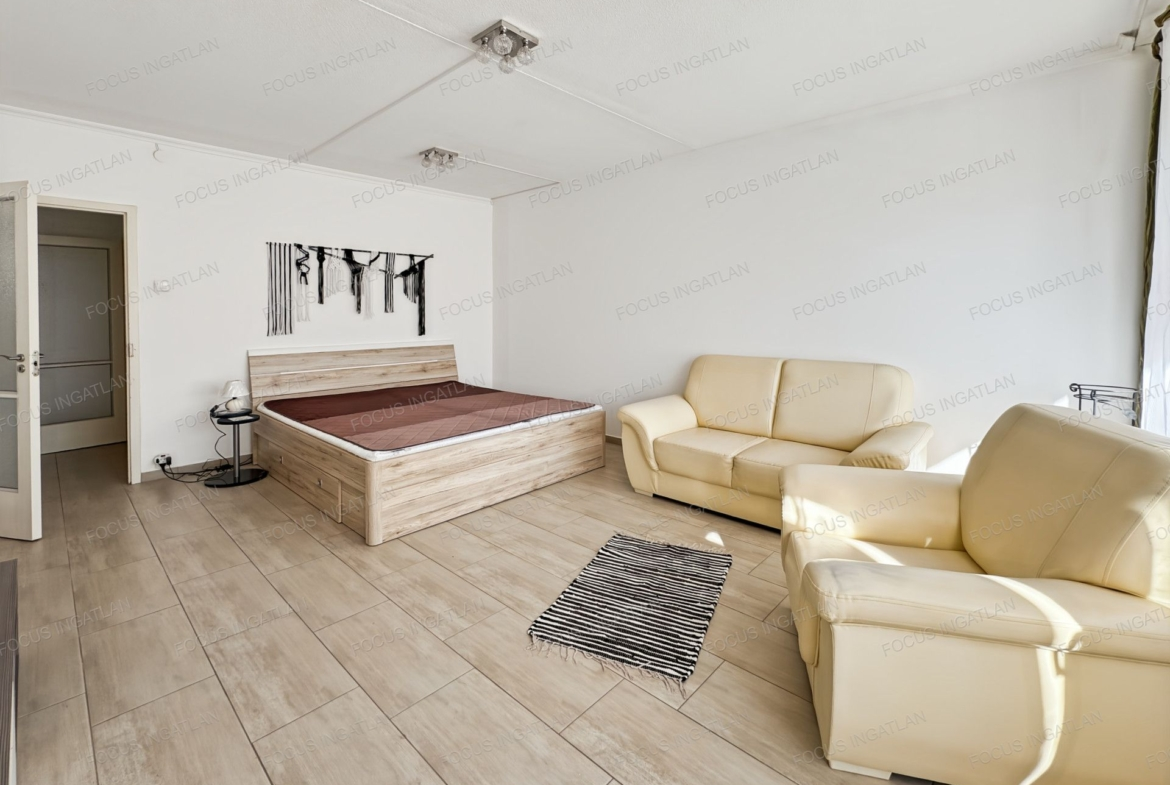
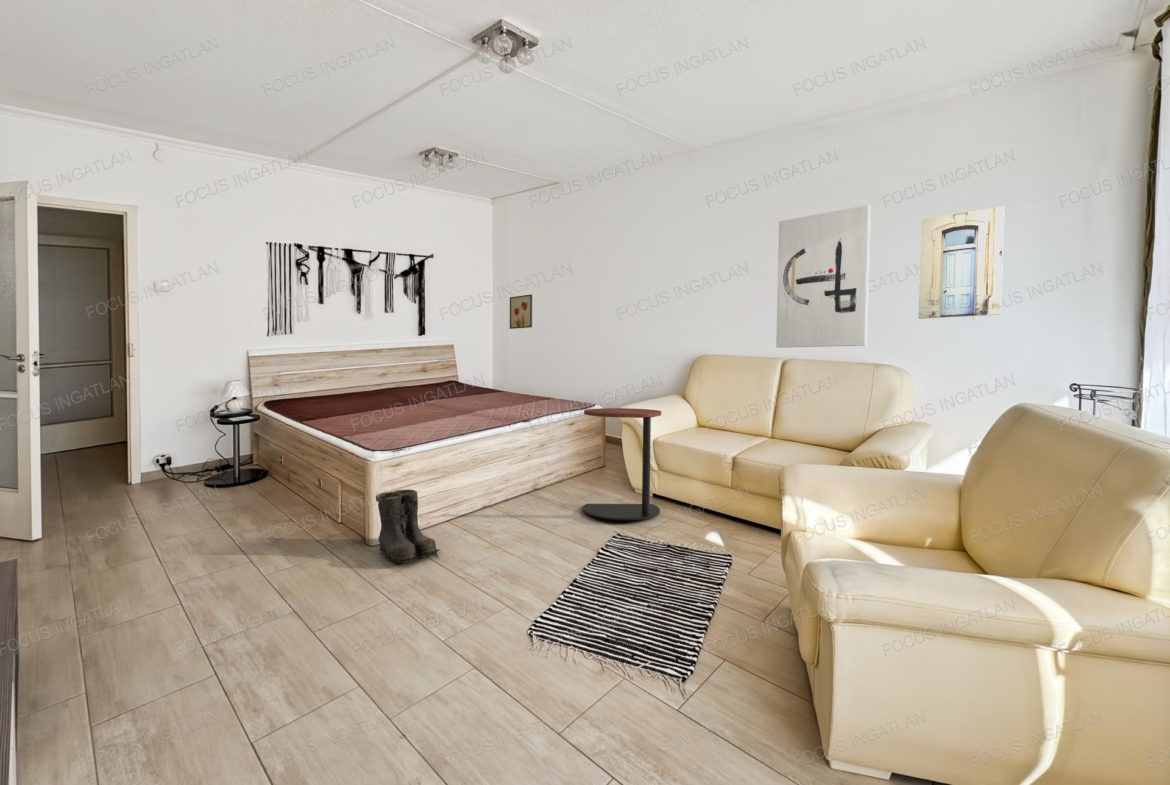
+ side table (642, 463)
+ wall art (821, 280)
+ wall art (521, 312)
+ wall art (959, 265)
+ boots (405, 523)
